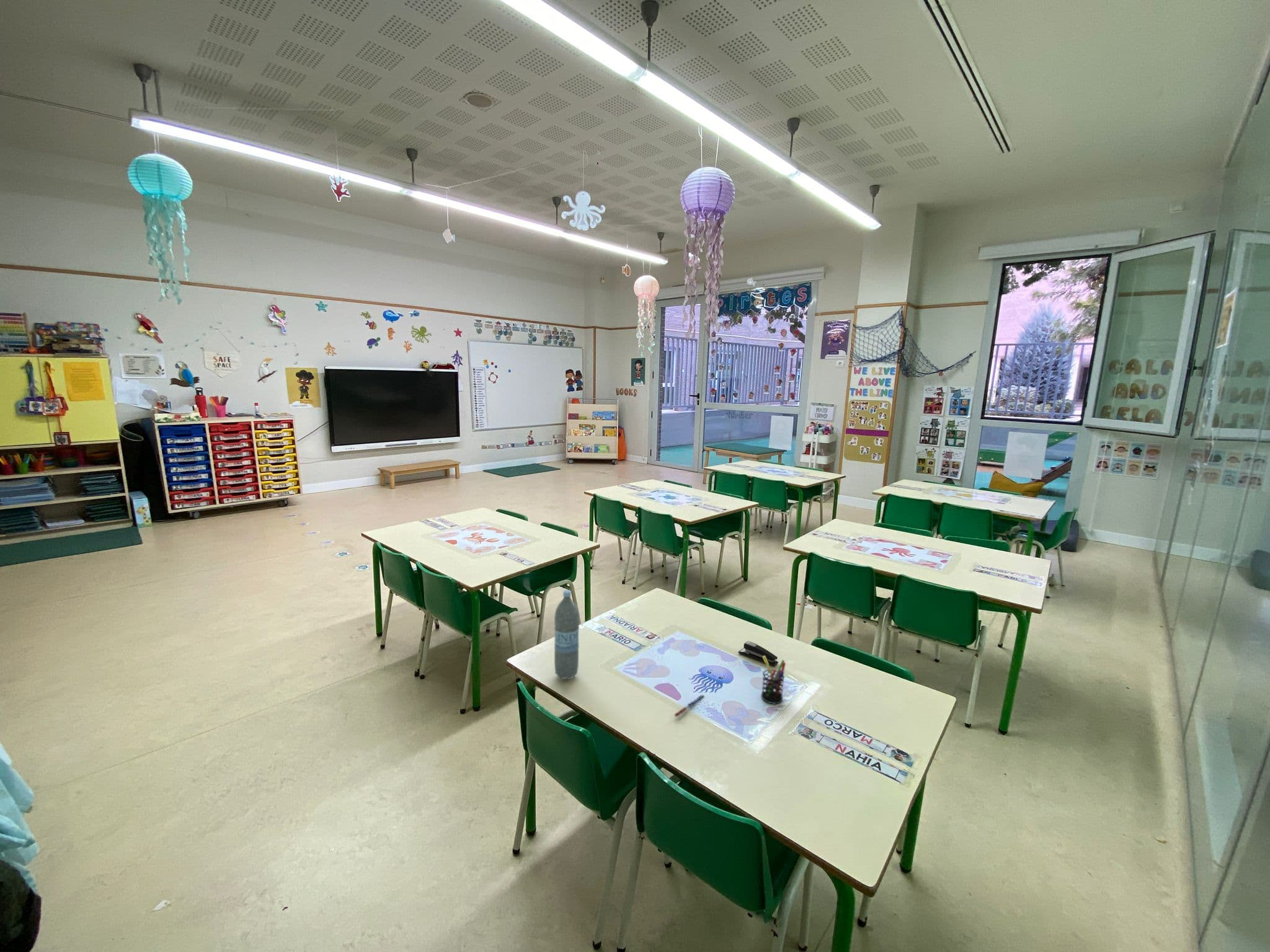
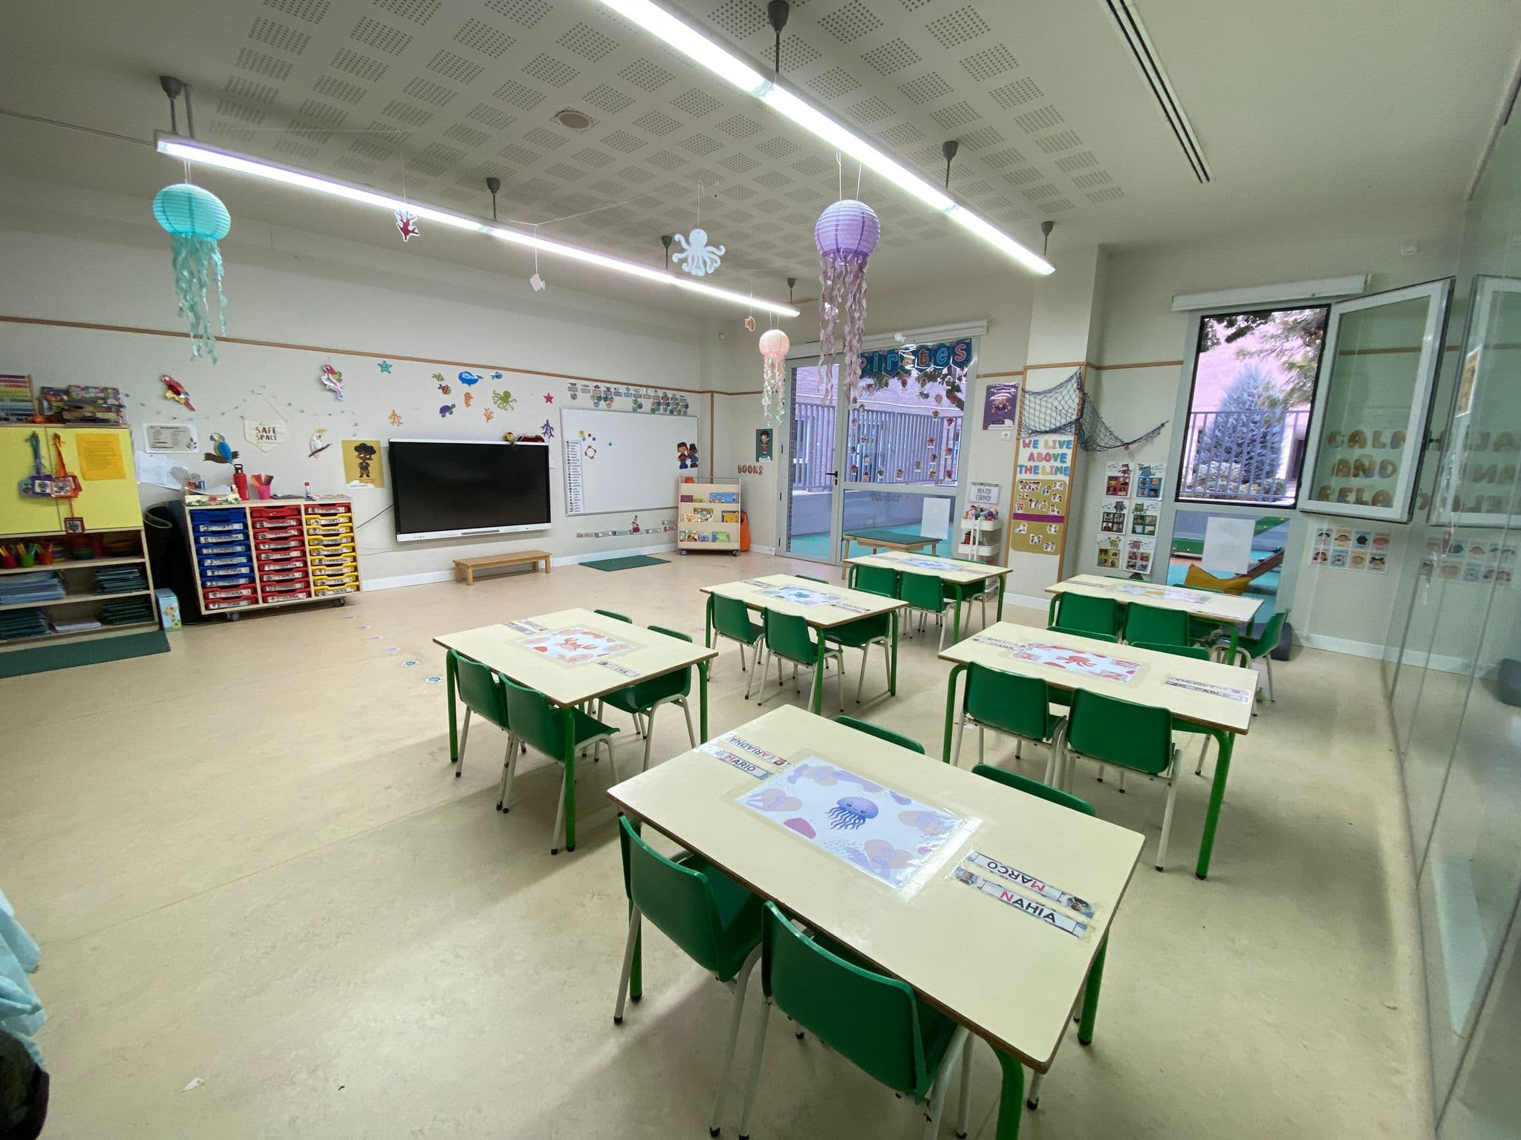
- water bottle (566, 634)
- pen holder (776, 677)
- stapler (758, 652)
- pen (690, 704)
